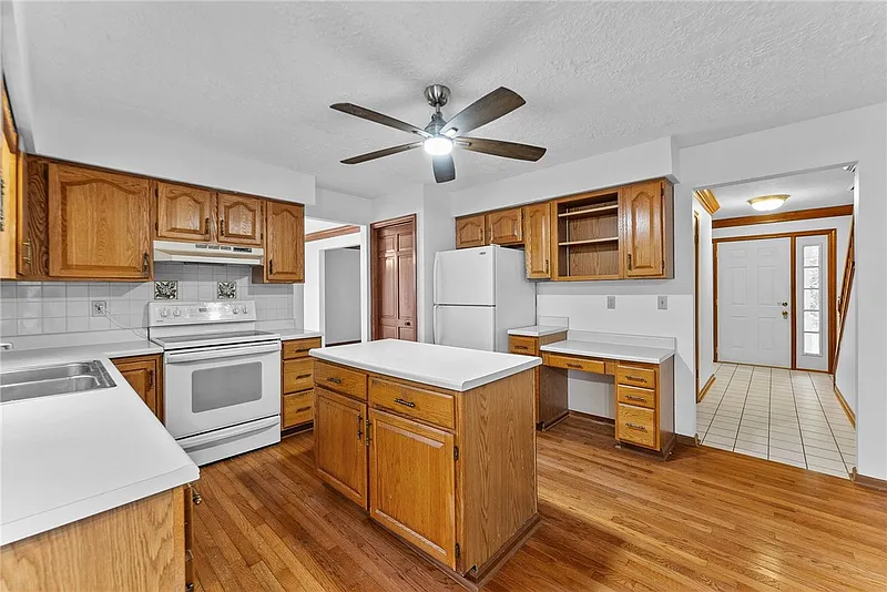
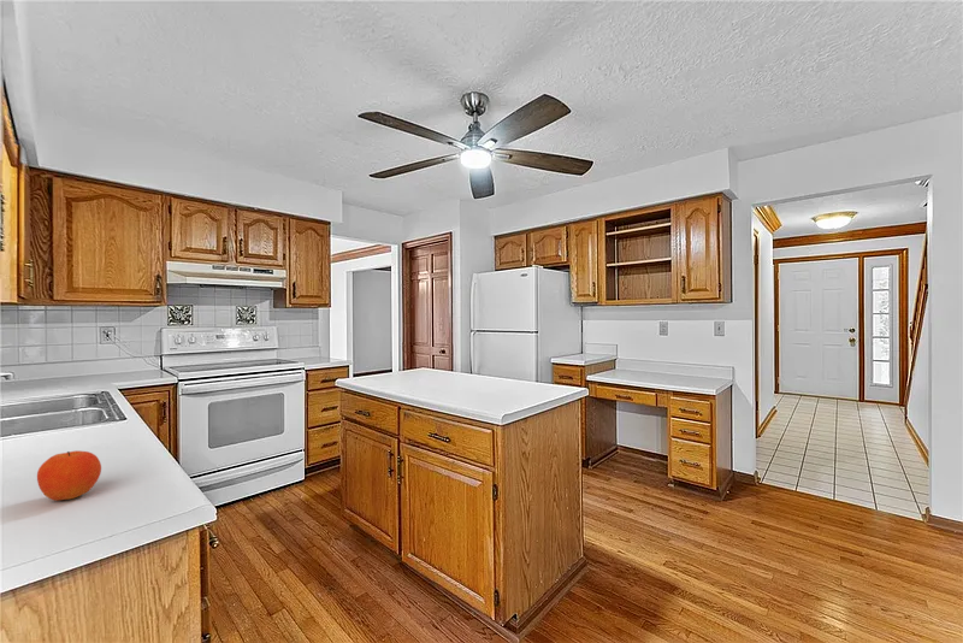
+ fruit (70, 473)
